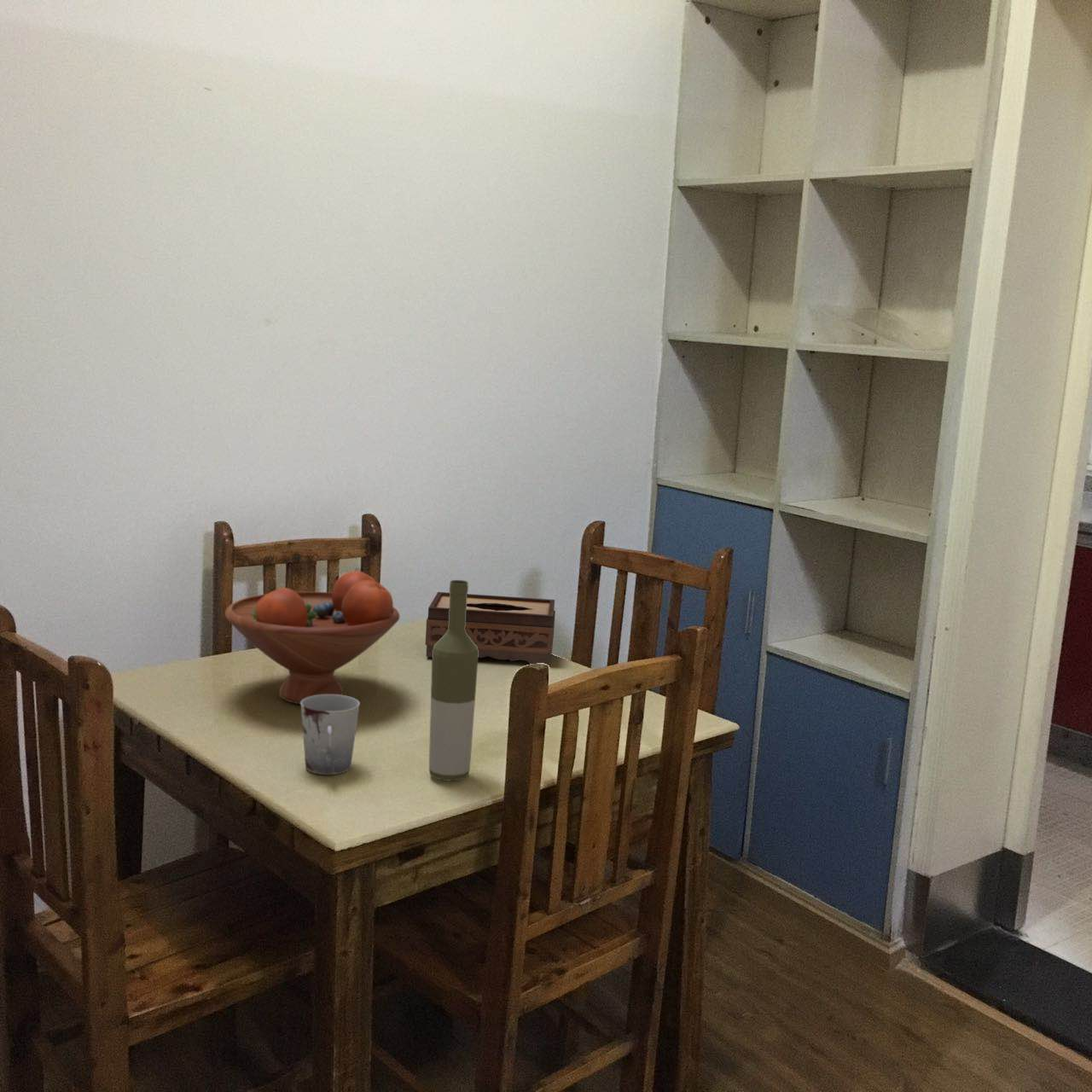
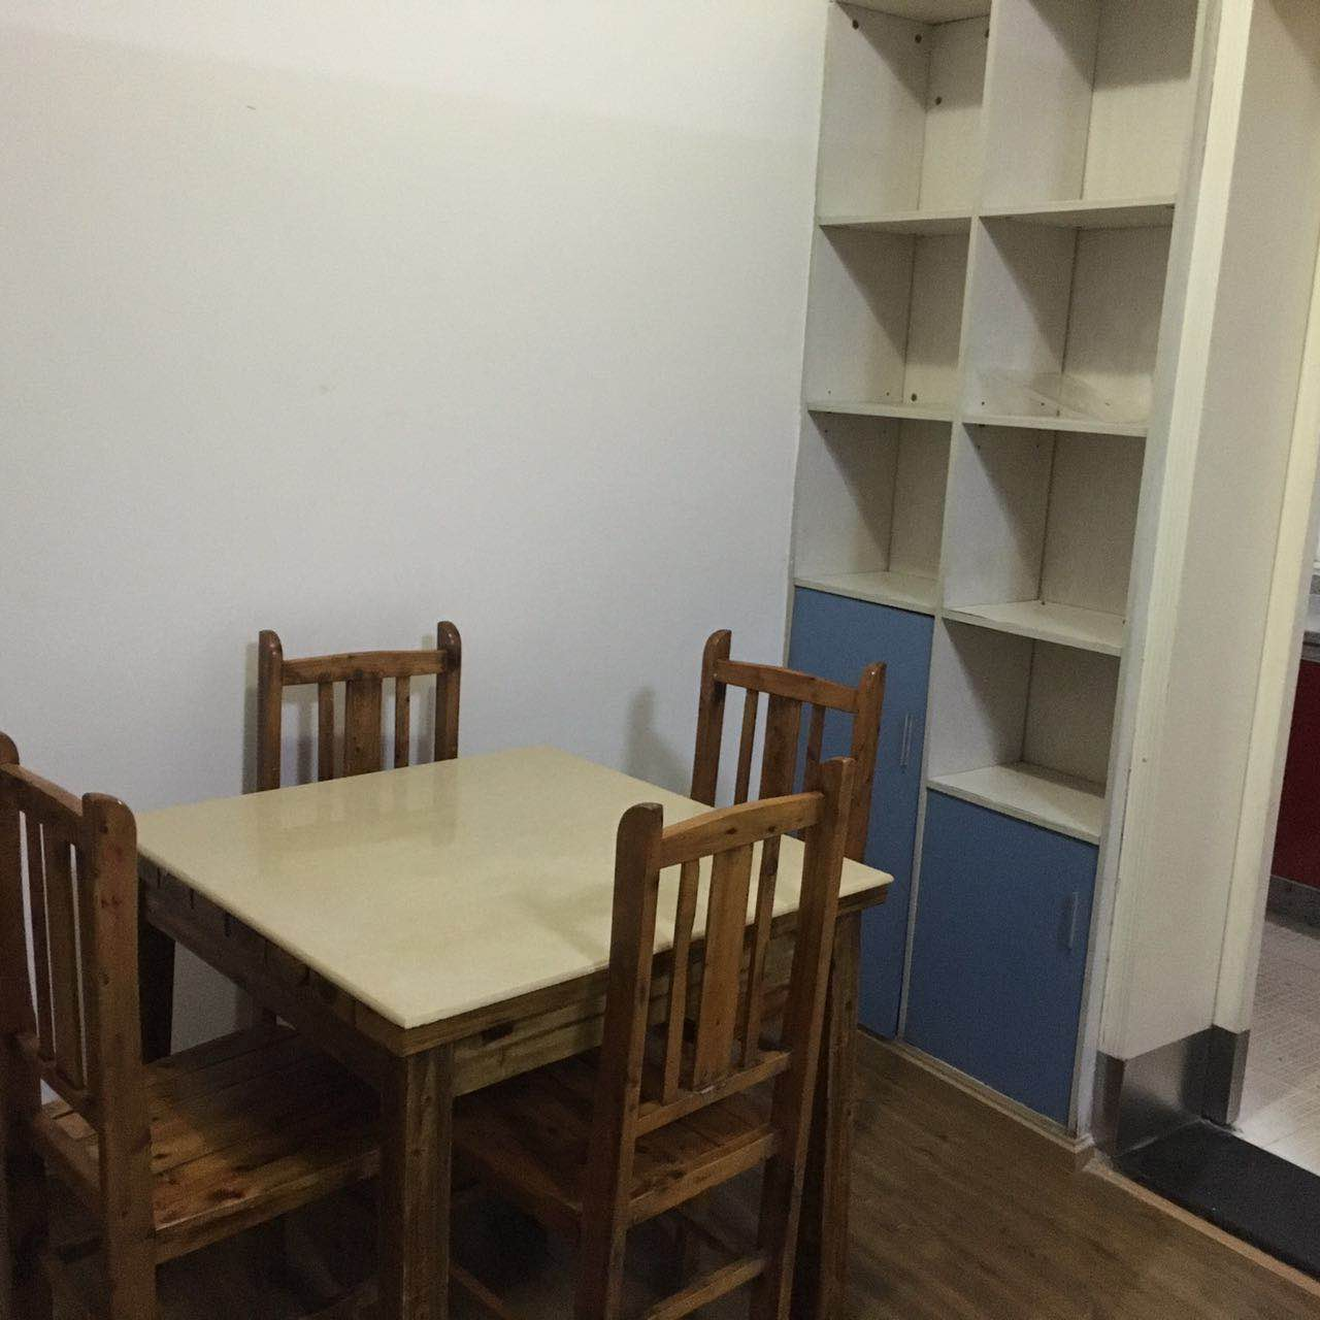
- fruit bowl (312, 636)
- bottle (454, 680)
- tissue box (492, 627)
- cup (328, 738)
